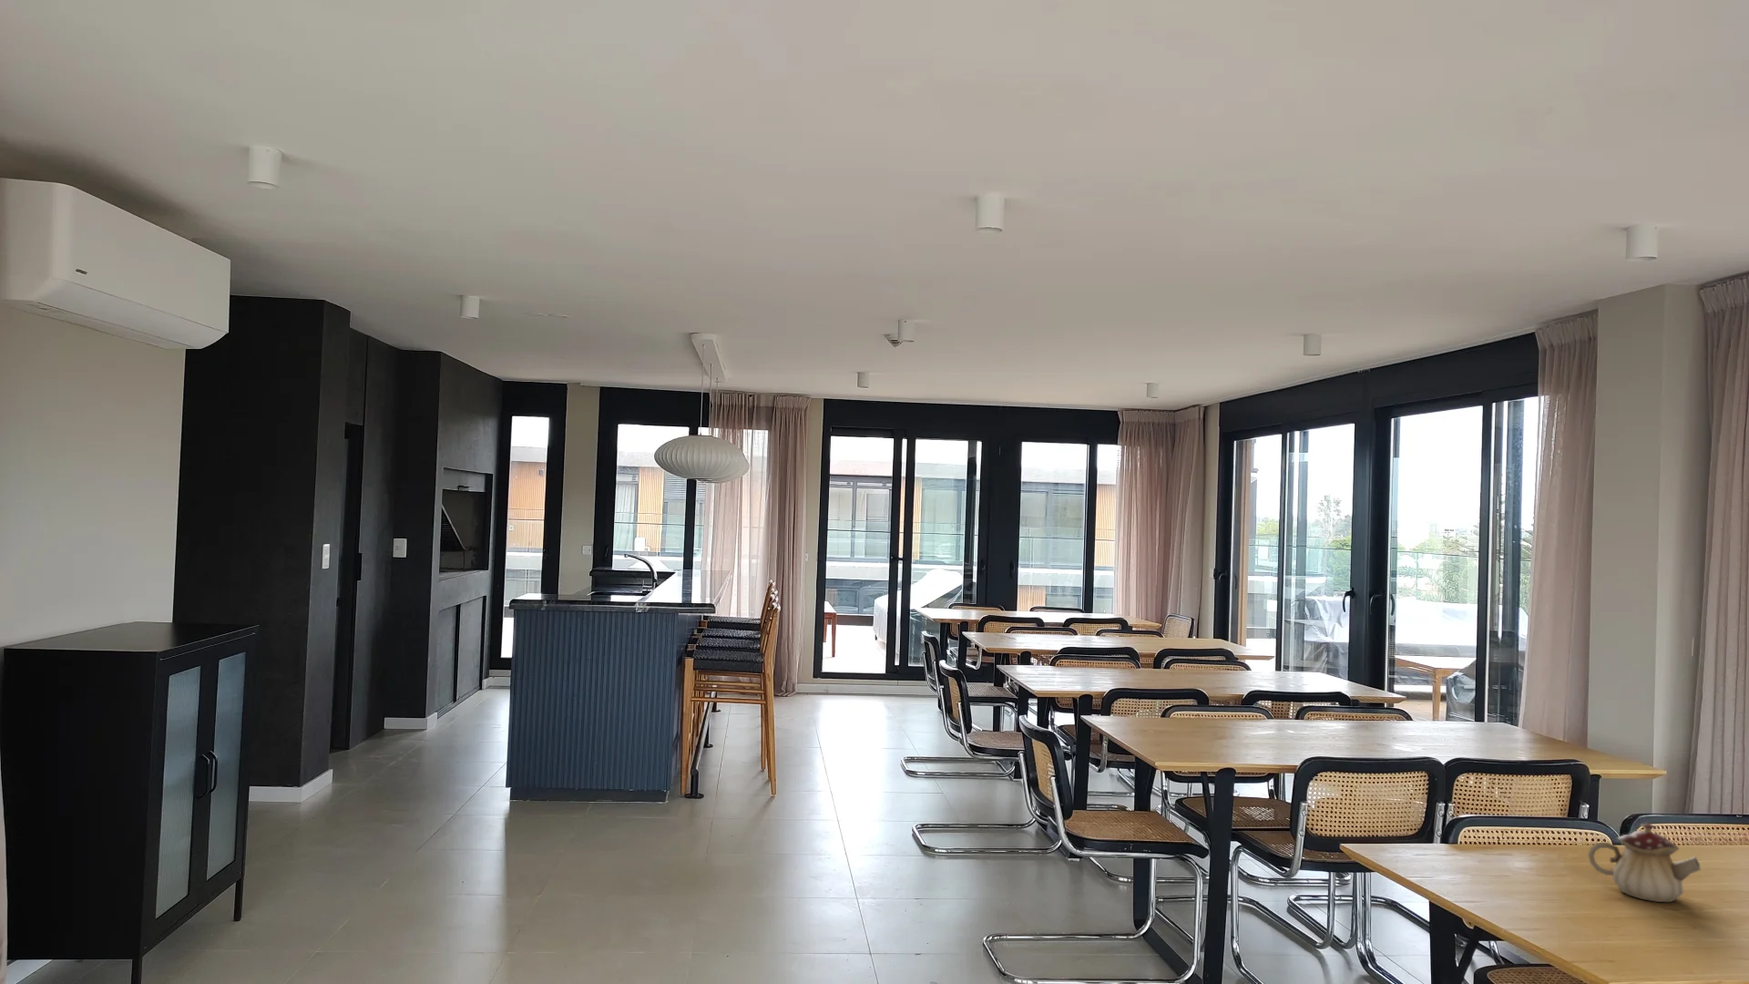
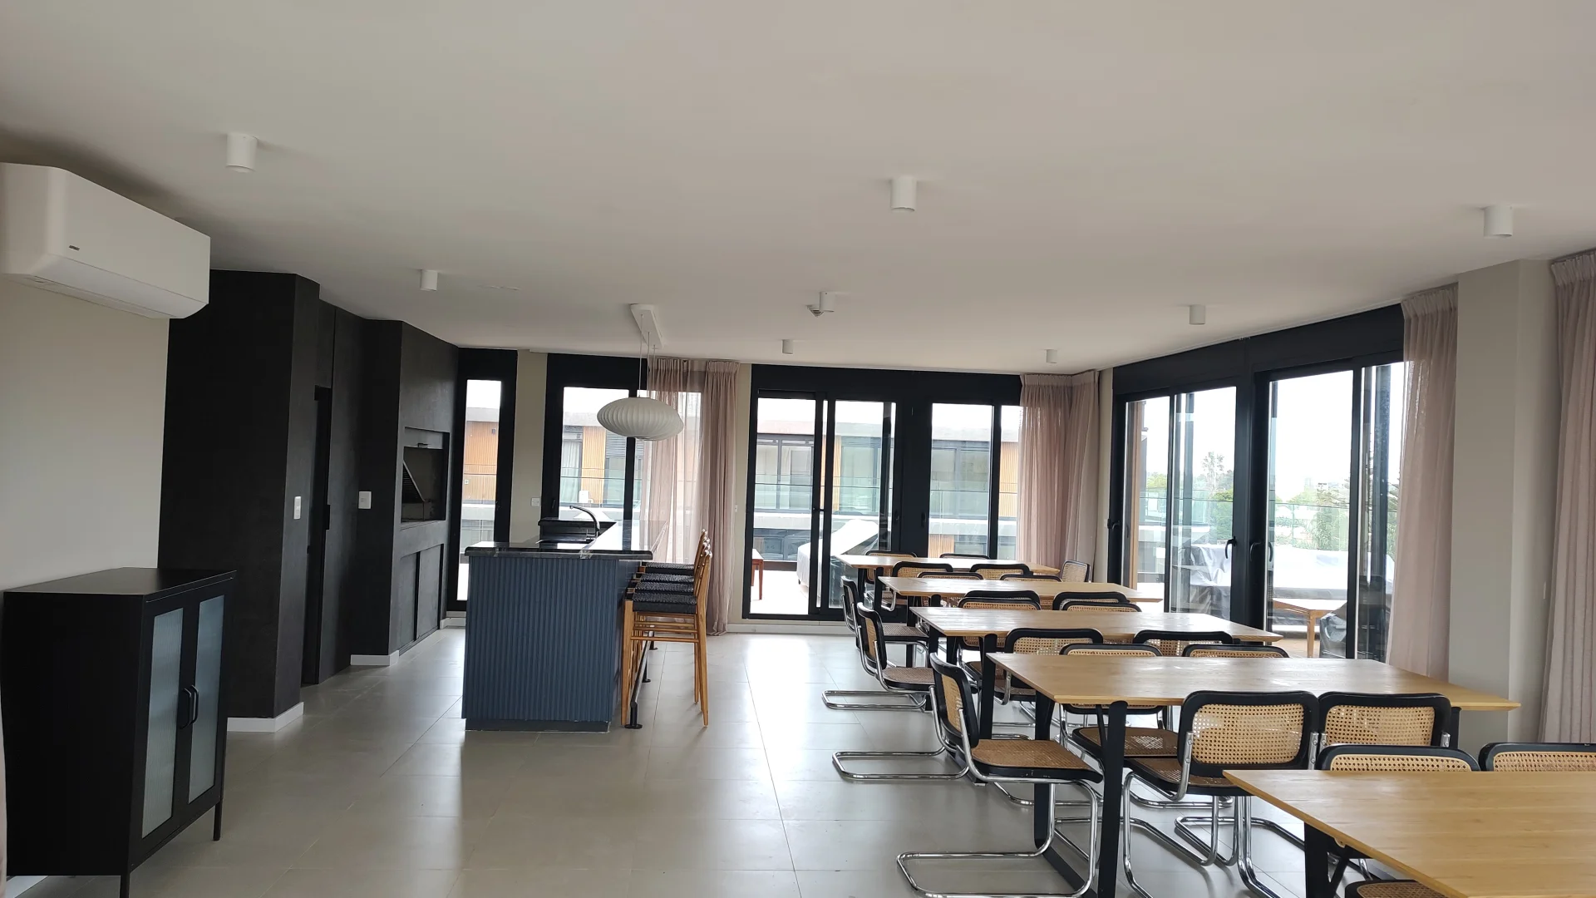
- teapot (1642, 858)
